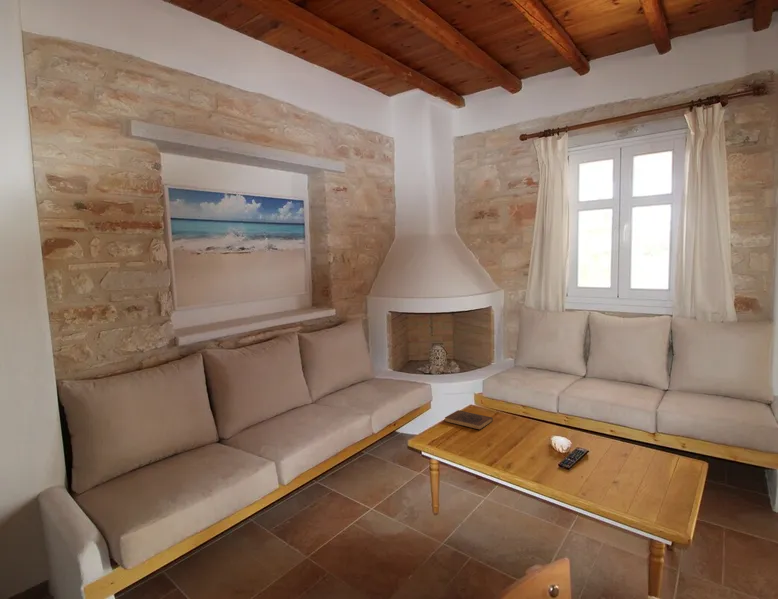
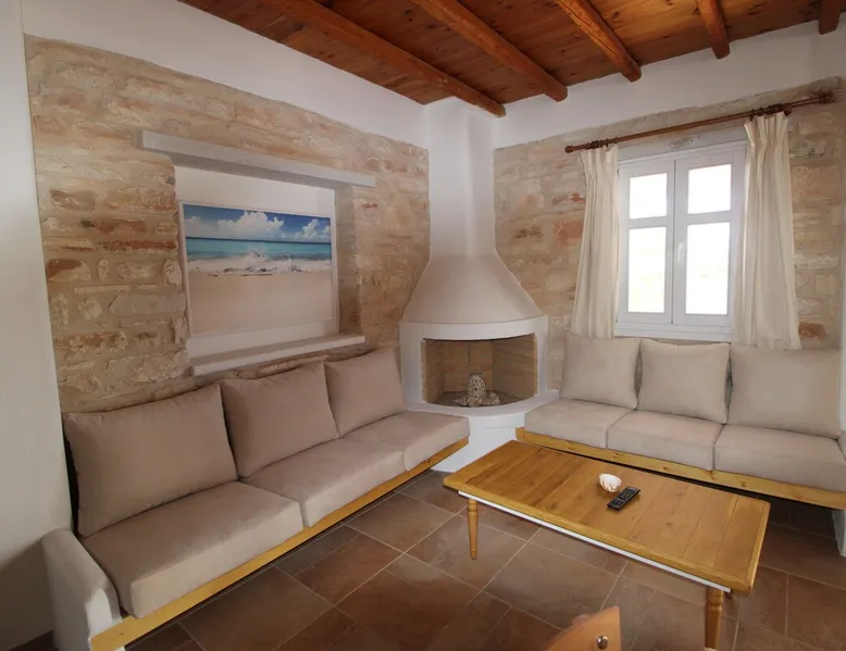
- book (468, 419)
